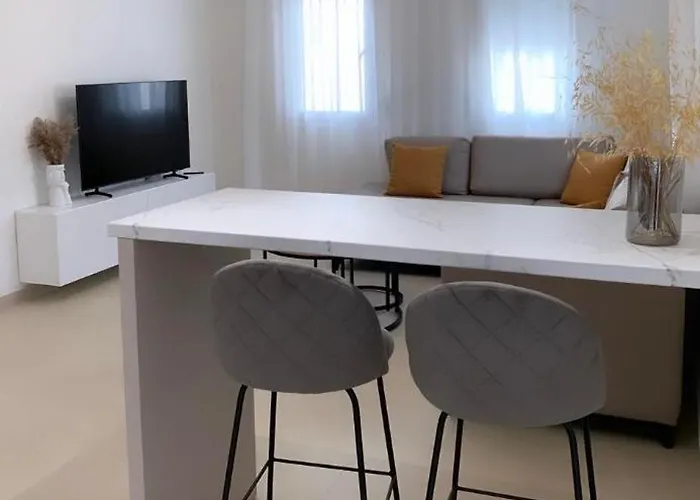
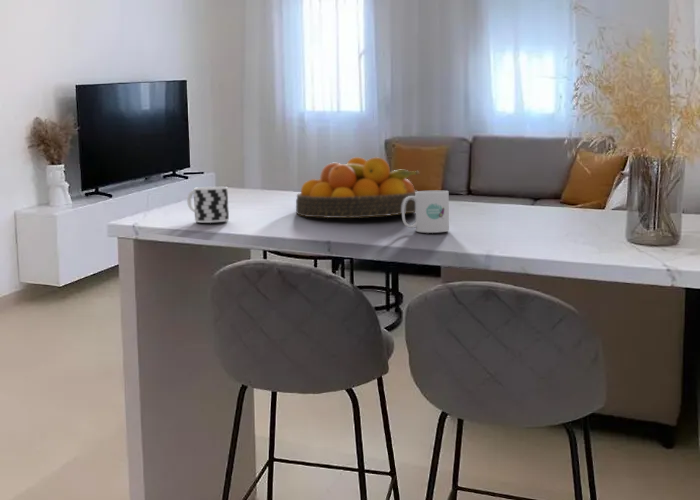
+ fruit bowl (356, 185)
+ cup (206, 204)
+ mug (425, 211)
